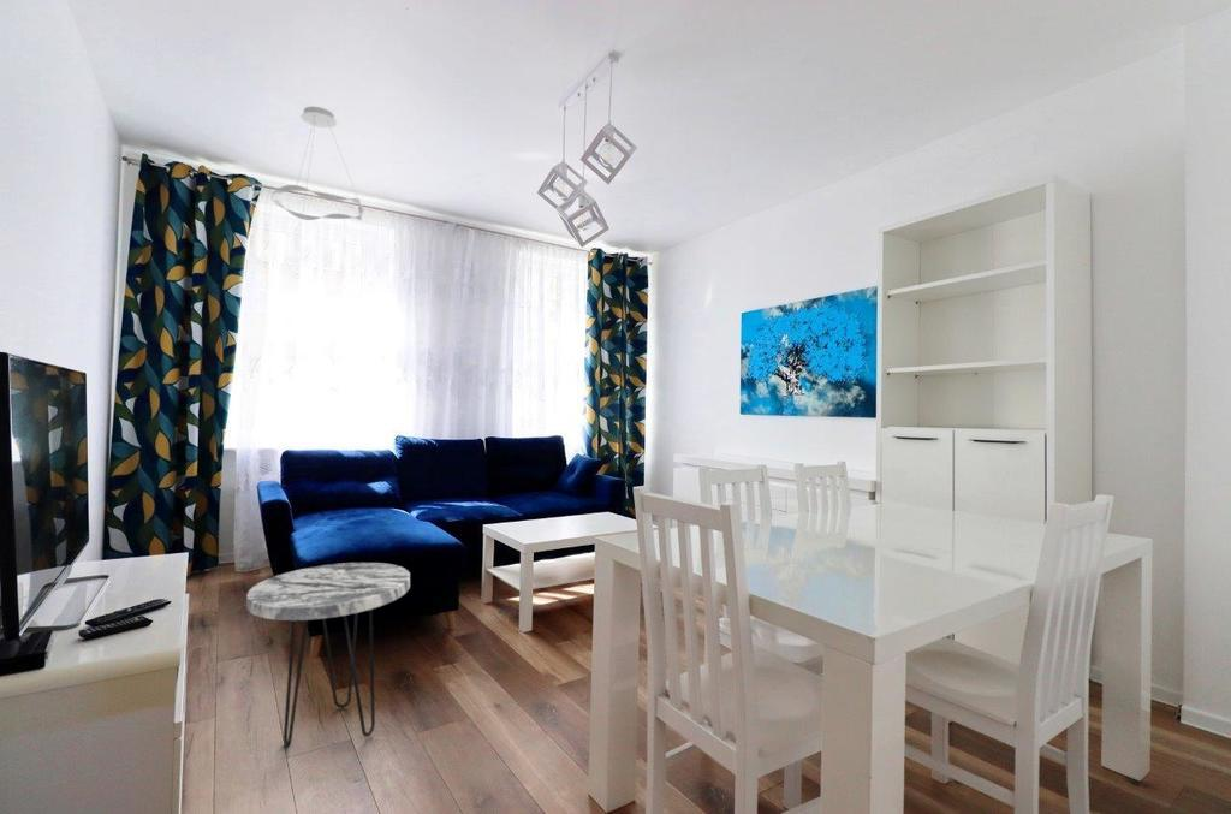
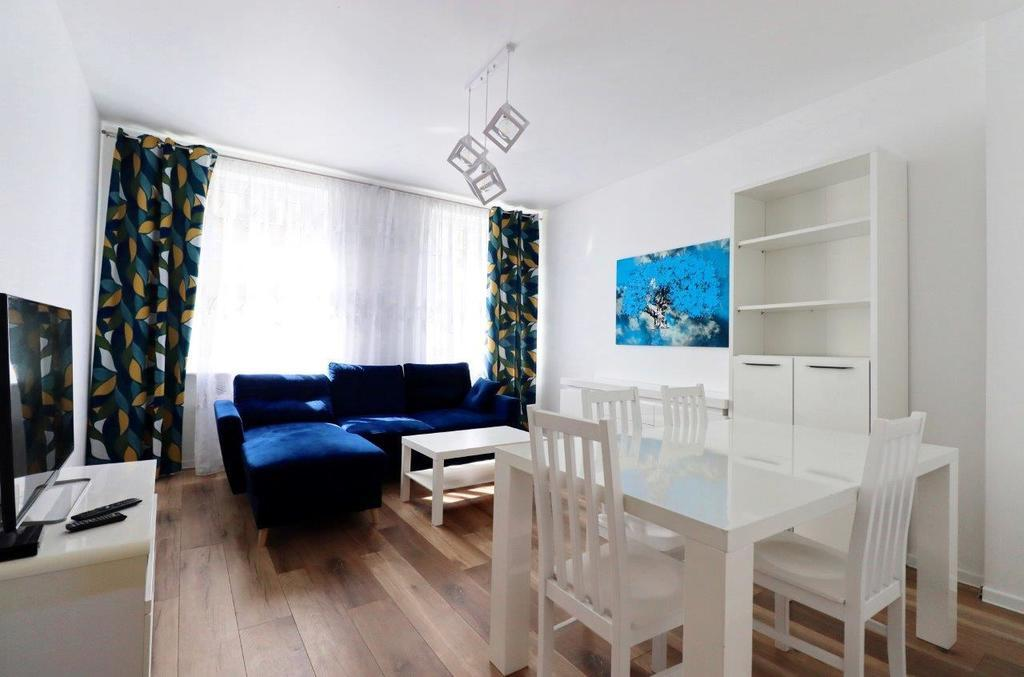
- side table (329, 655)
- ceiling light (310, 156)
